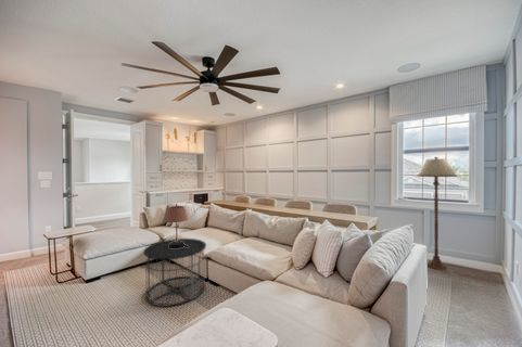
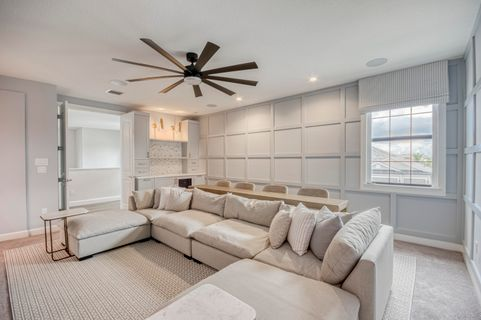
- floor lamp (436, 211)
- side table (176, 268)
- table lamp (176, 223)
